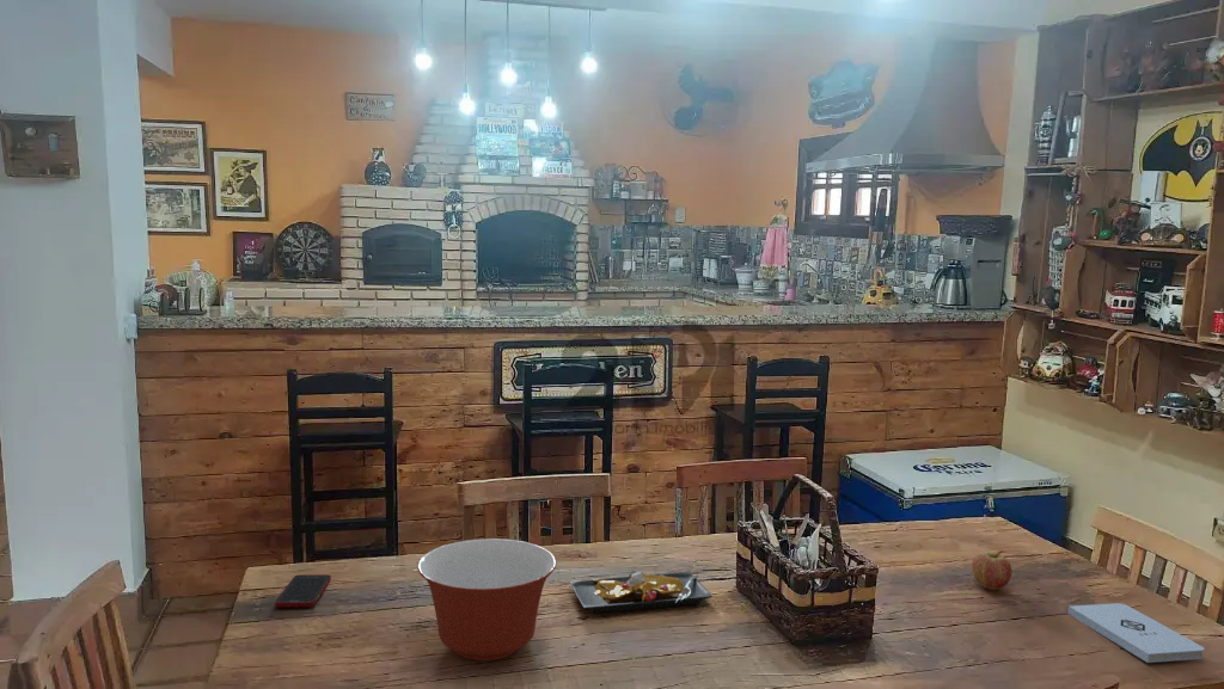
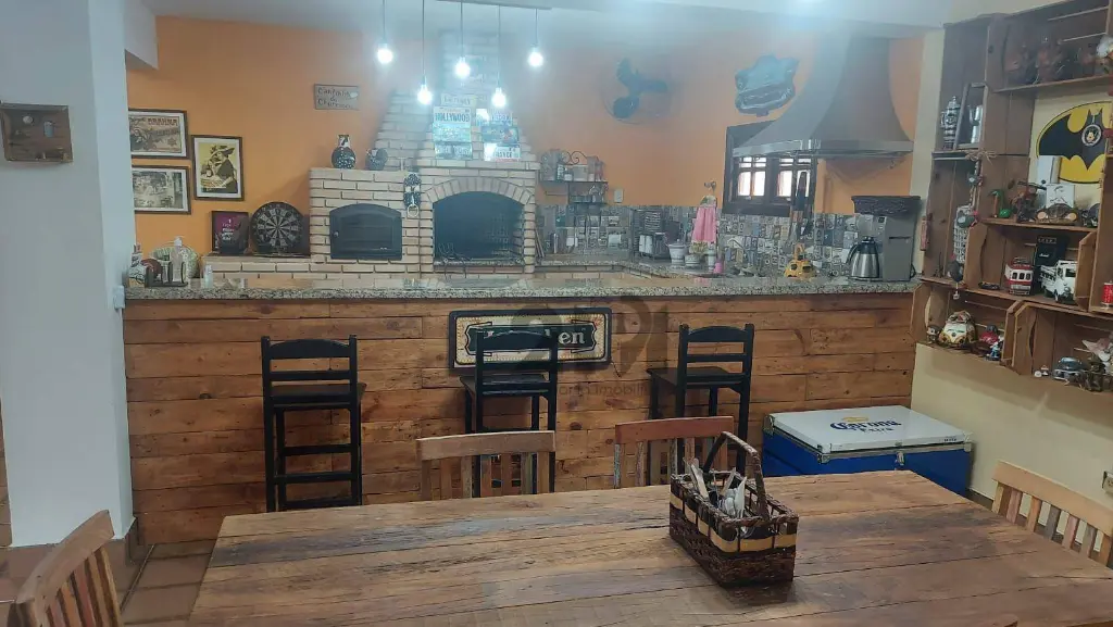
- plate (643, 585)
- notepad (1133, 630)
- fruit (991, 570)
- cell phone (304, 590)
- mixing bowl (486, 603)
